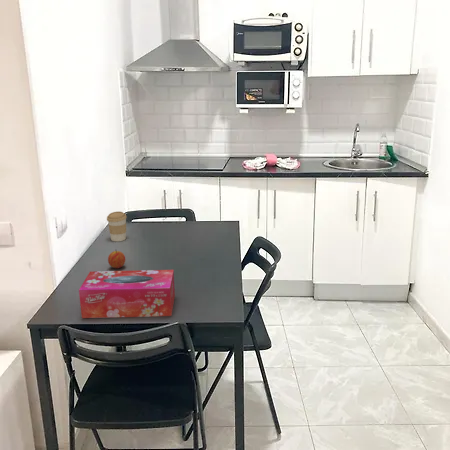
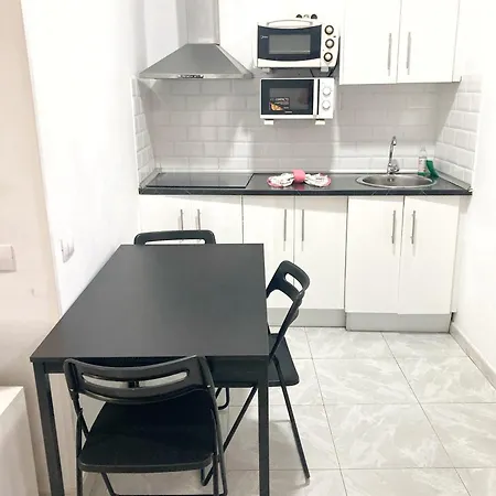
- fruit (116, 258)
- tissue box (129, 293)
- coffee cup (117, 226)
